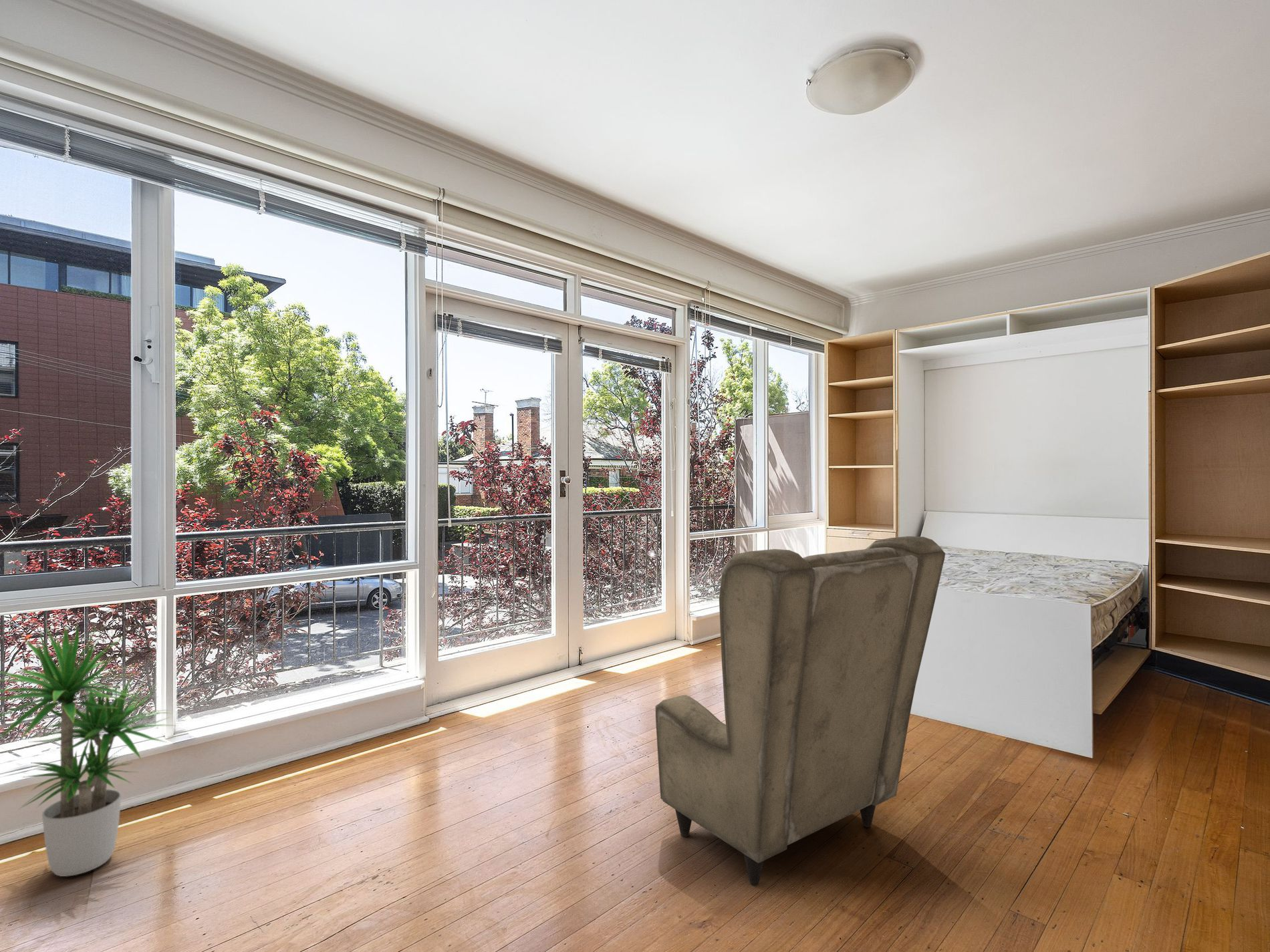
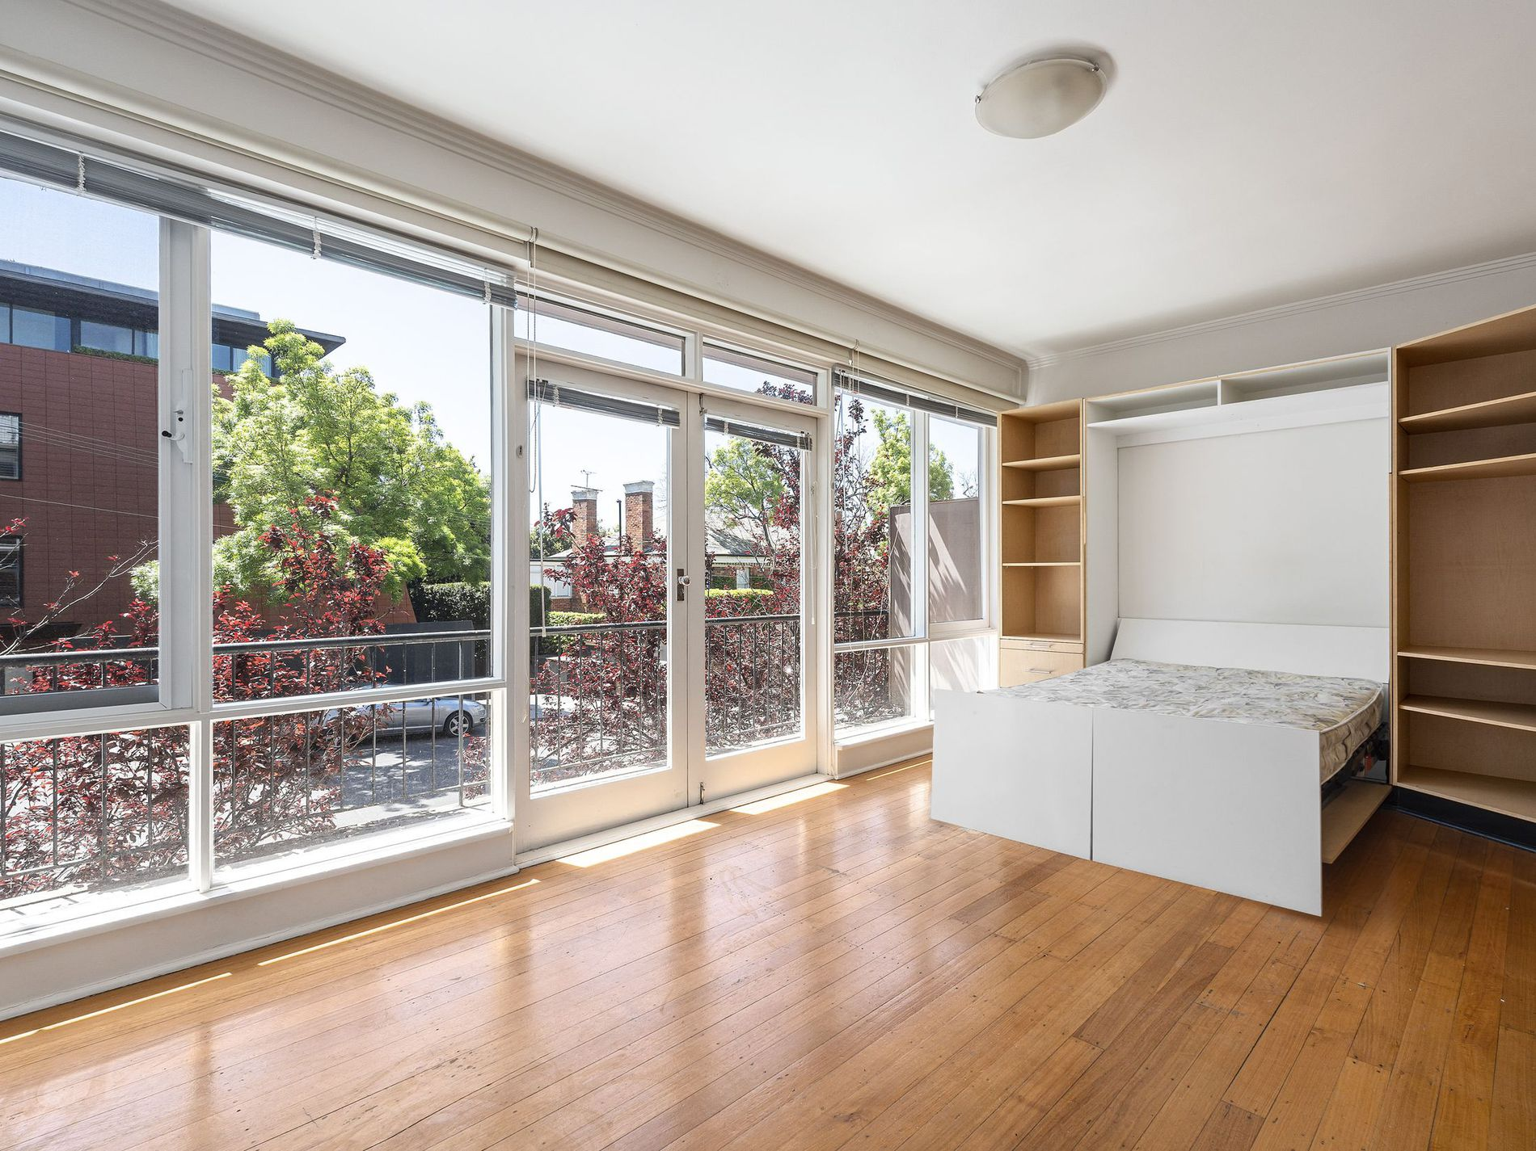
- armchair (792, 689)
- potted plant (82, 743)
